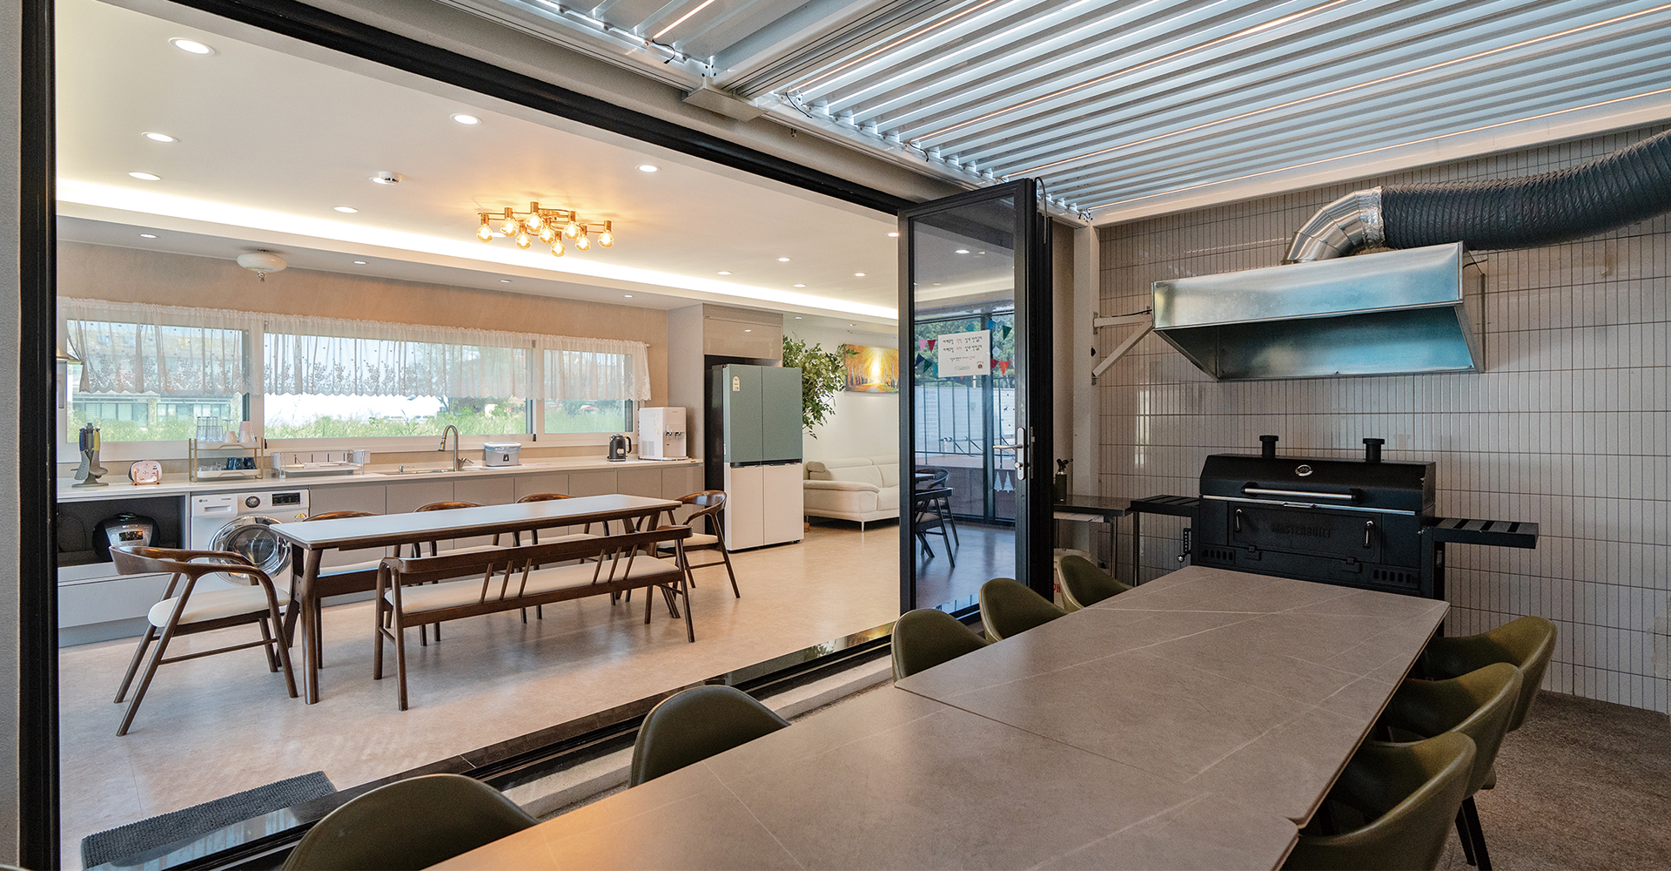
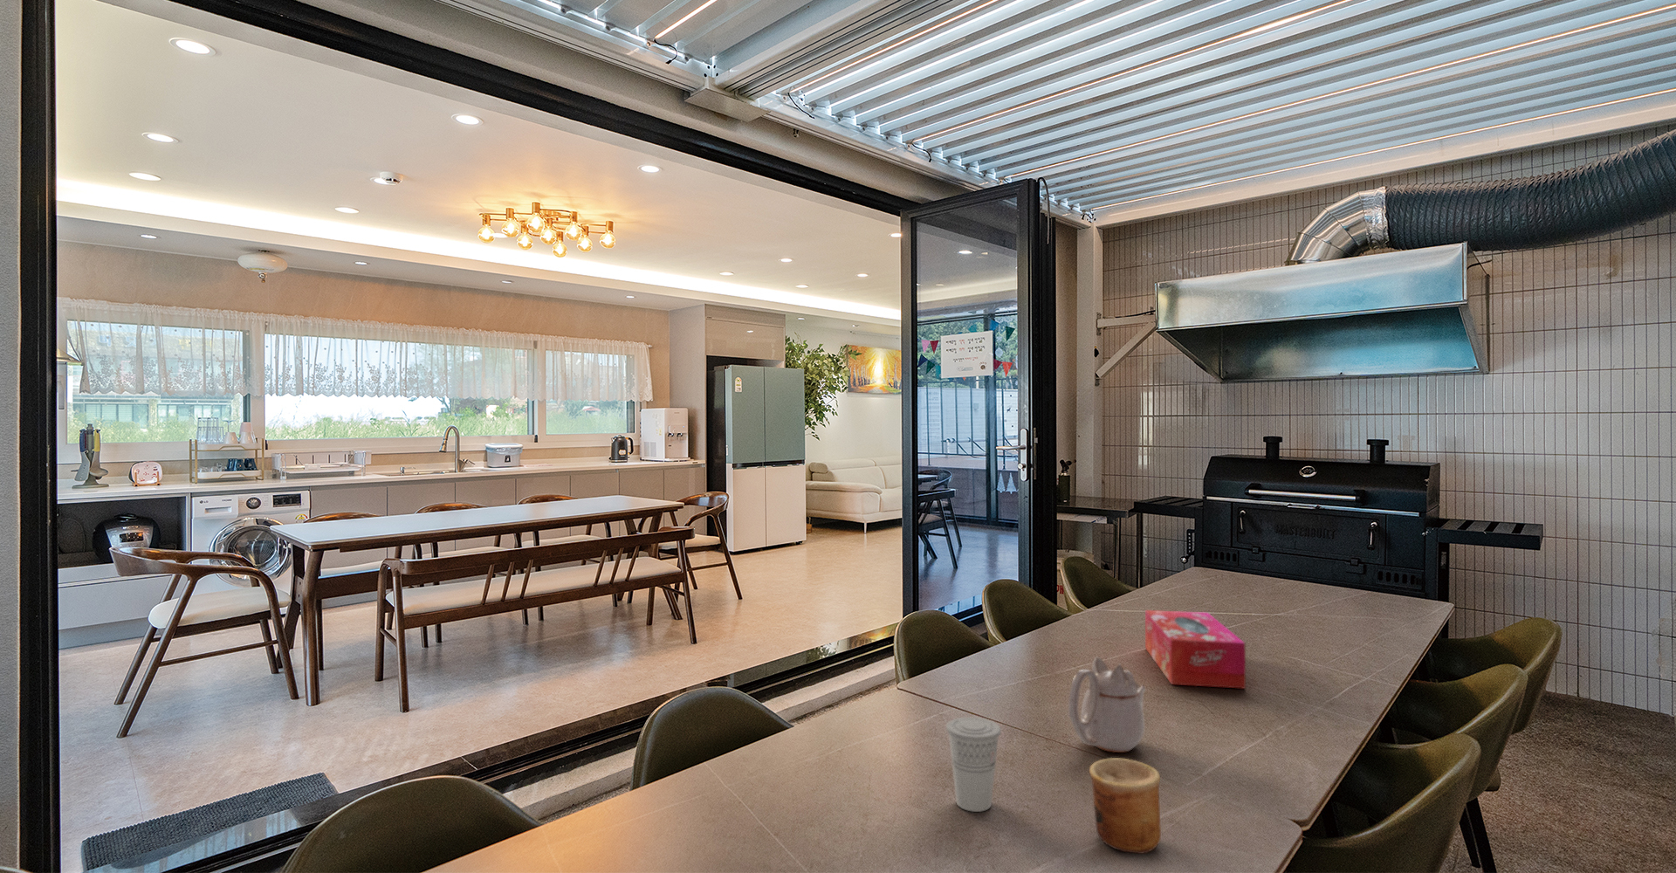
+ cup (973, 764)
+ tissue box (1190, 645)
+ cup (1124, 805)
+ teapot (1108, 702)
